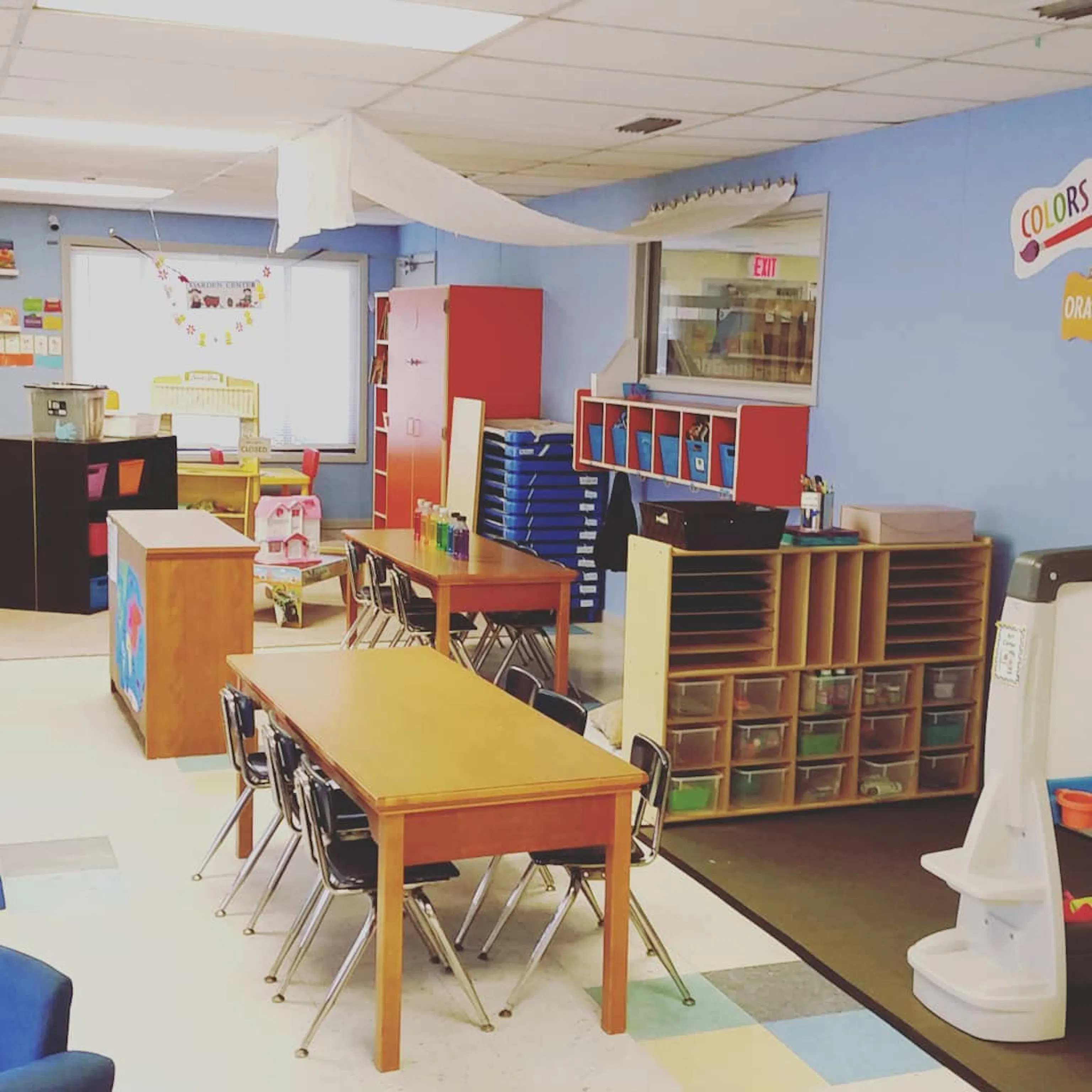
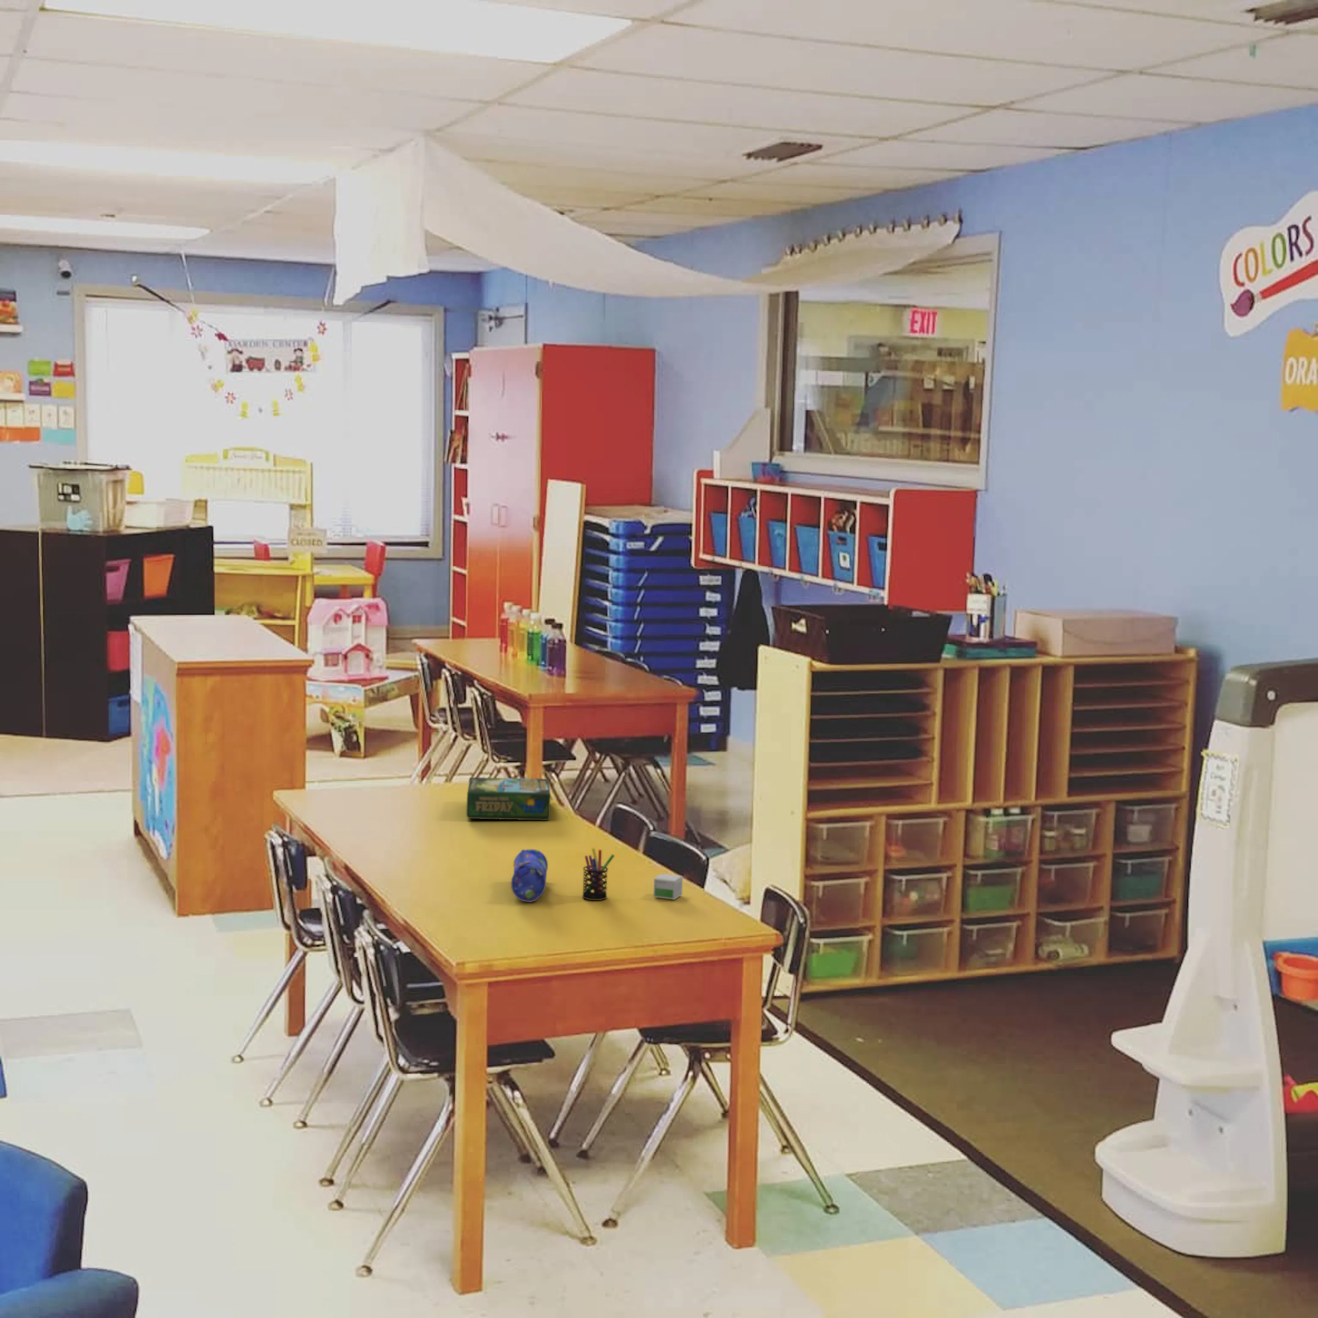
+ pen holder (599, 873)
+ board game (508, 798)
+ pencil case (530, 874)
+ small box (667, 886)
